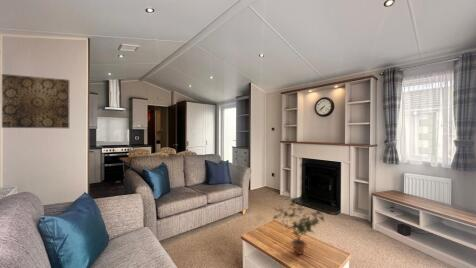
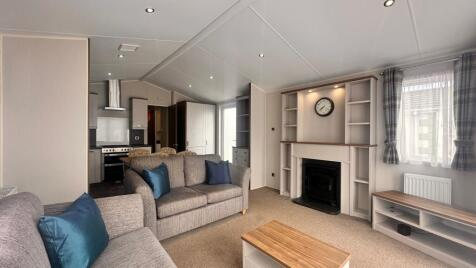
- potted plant (298, 227)
- wall art (37, 102)
